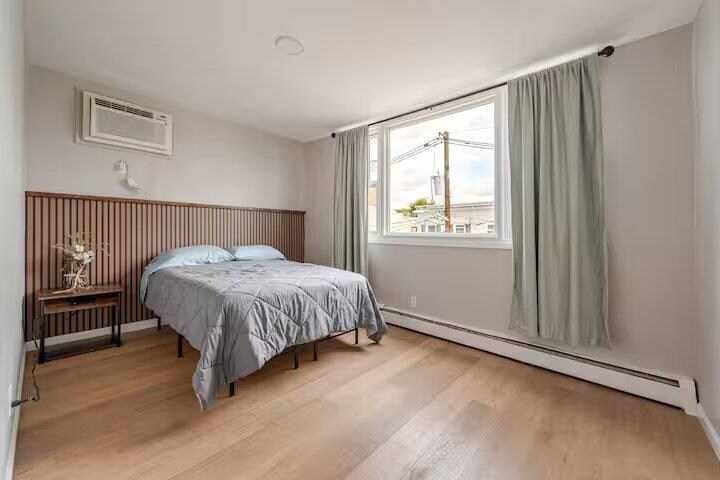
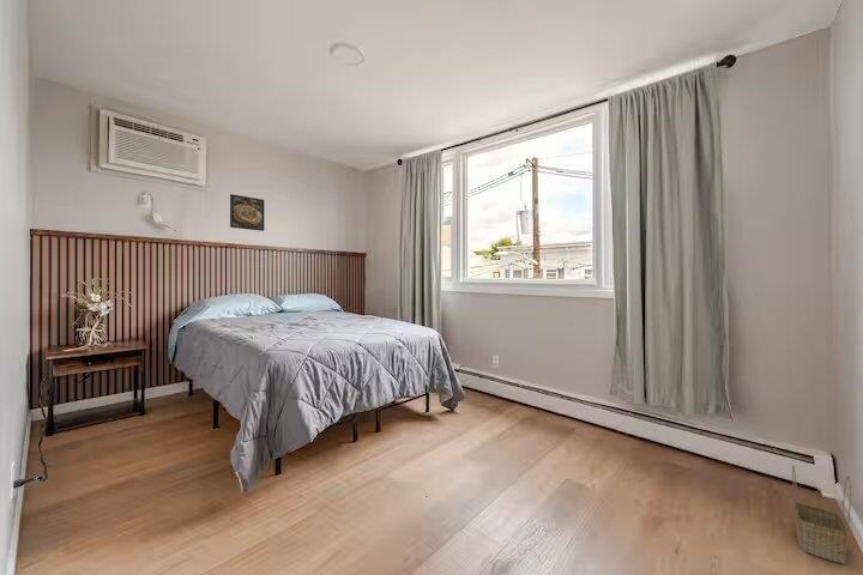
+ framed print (247, 212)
+ basket (820, 508)
